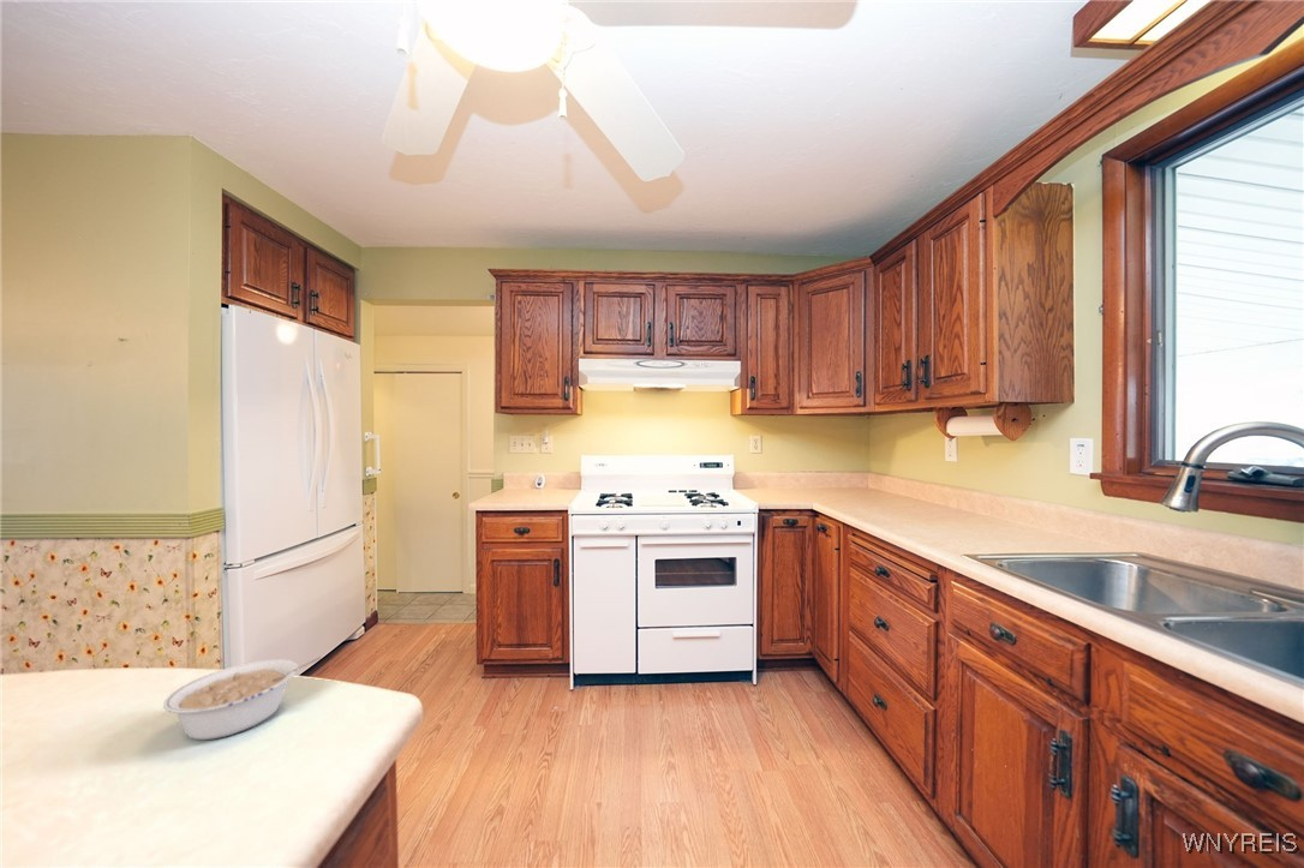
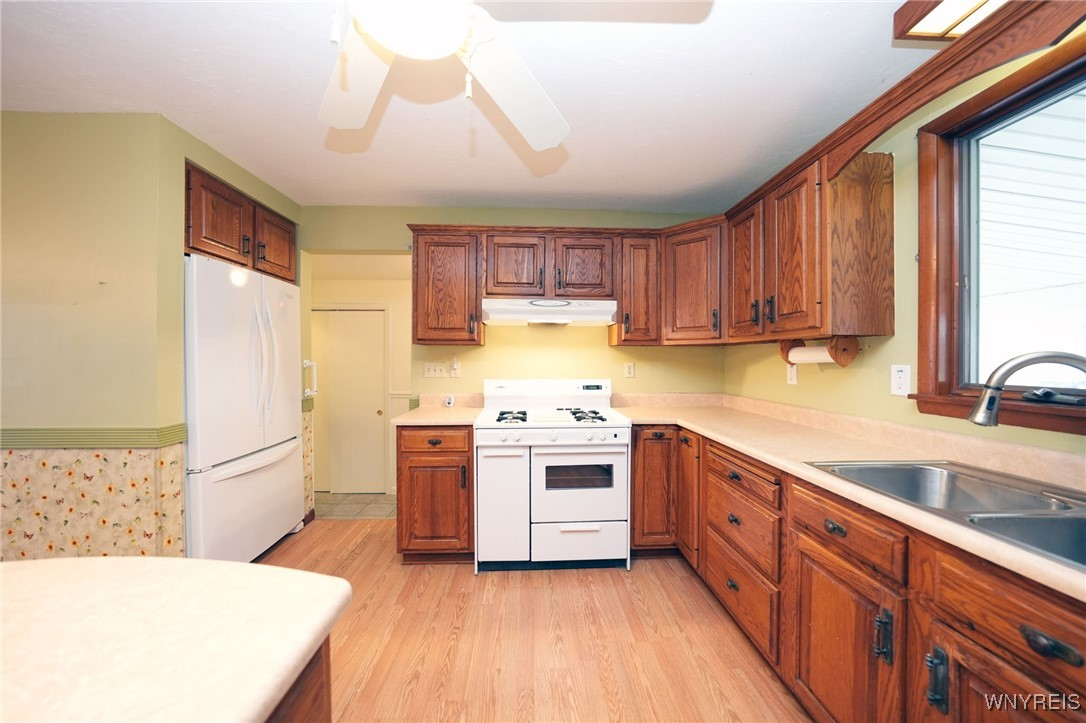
- legume (240, 694)
